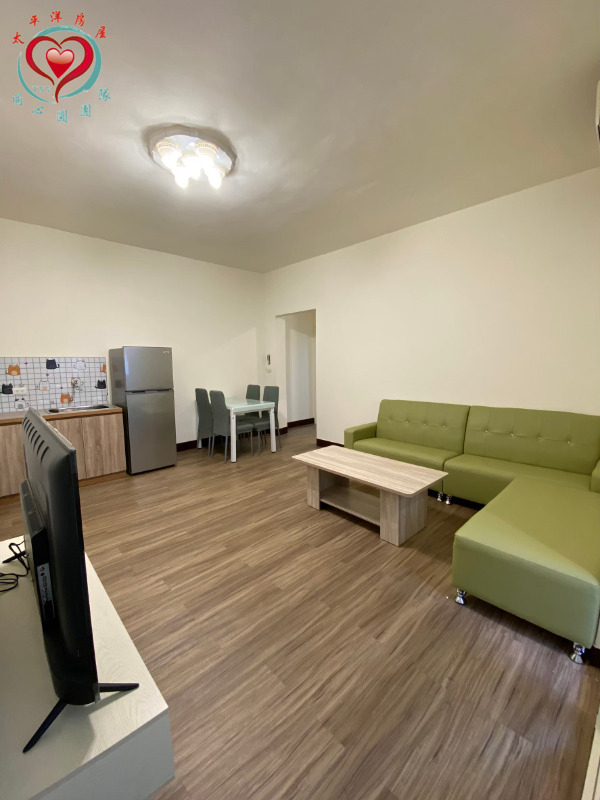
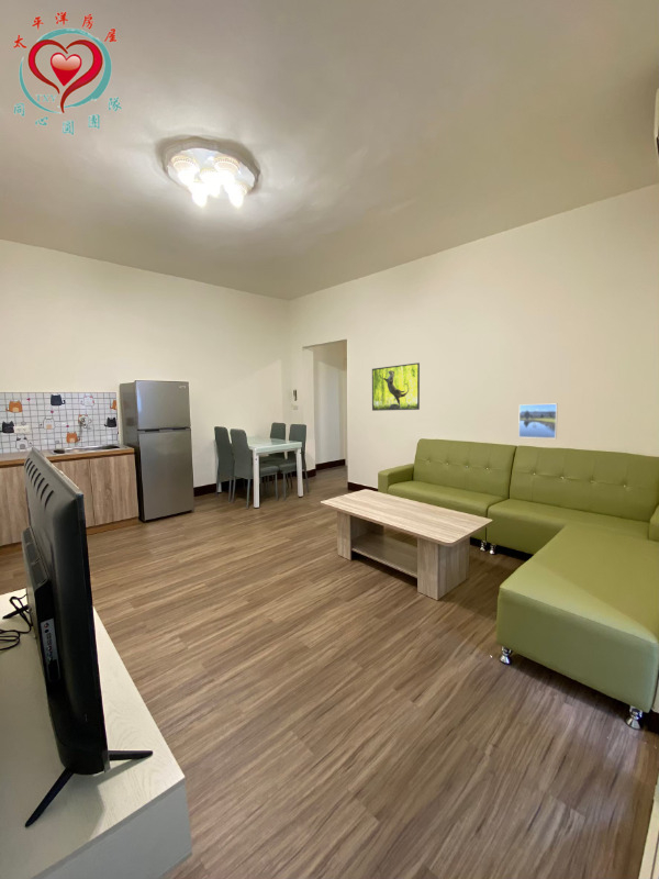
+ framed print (537, 421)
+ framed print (394, 388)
